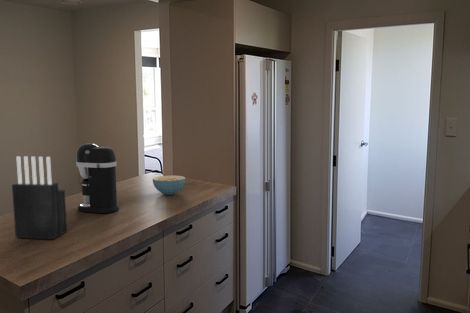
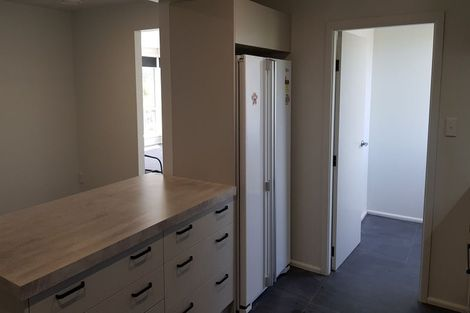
- coffee maker (97, 176)
- knife block (41, 195)
- cereal bowl (169, 185)
